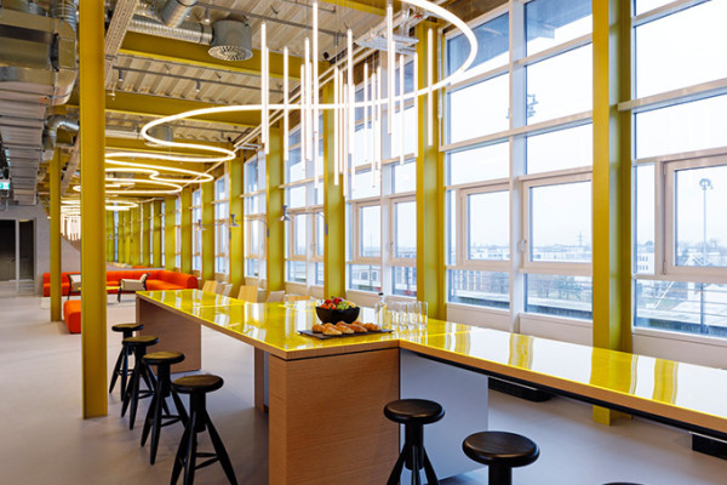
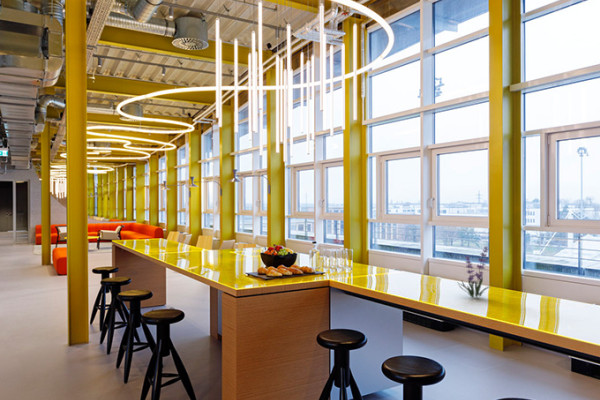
+ plant (476, 272)
